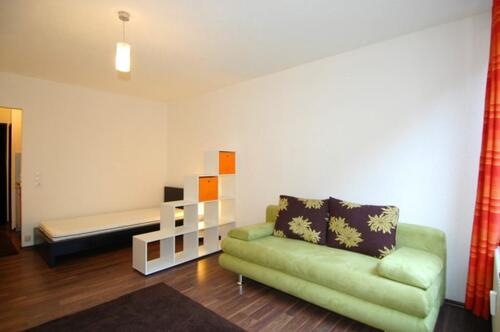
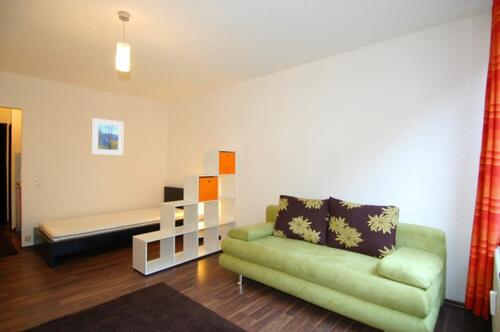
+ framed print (108, 137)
